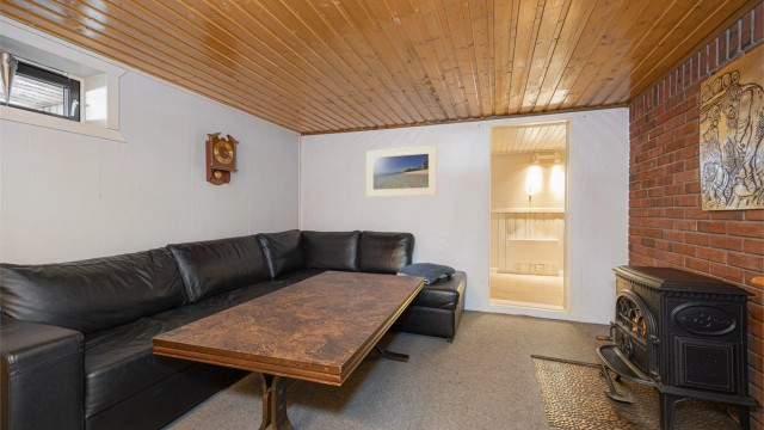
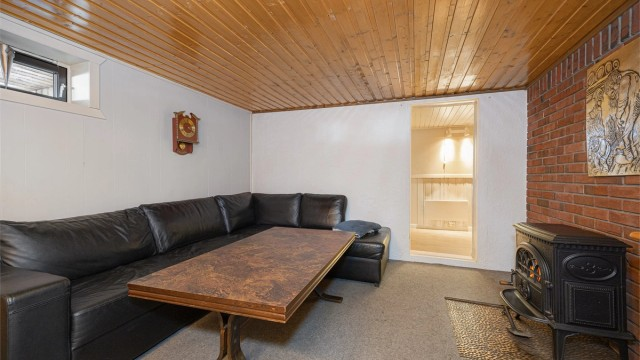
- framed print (400, 172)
